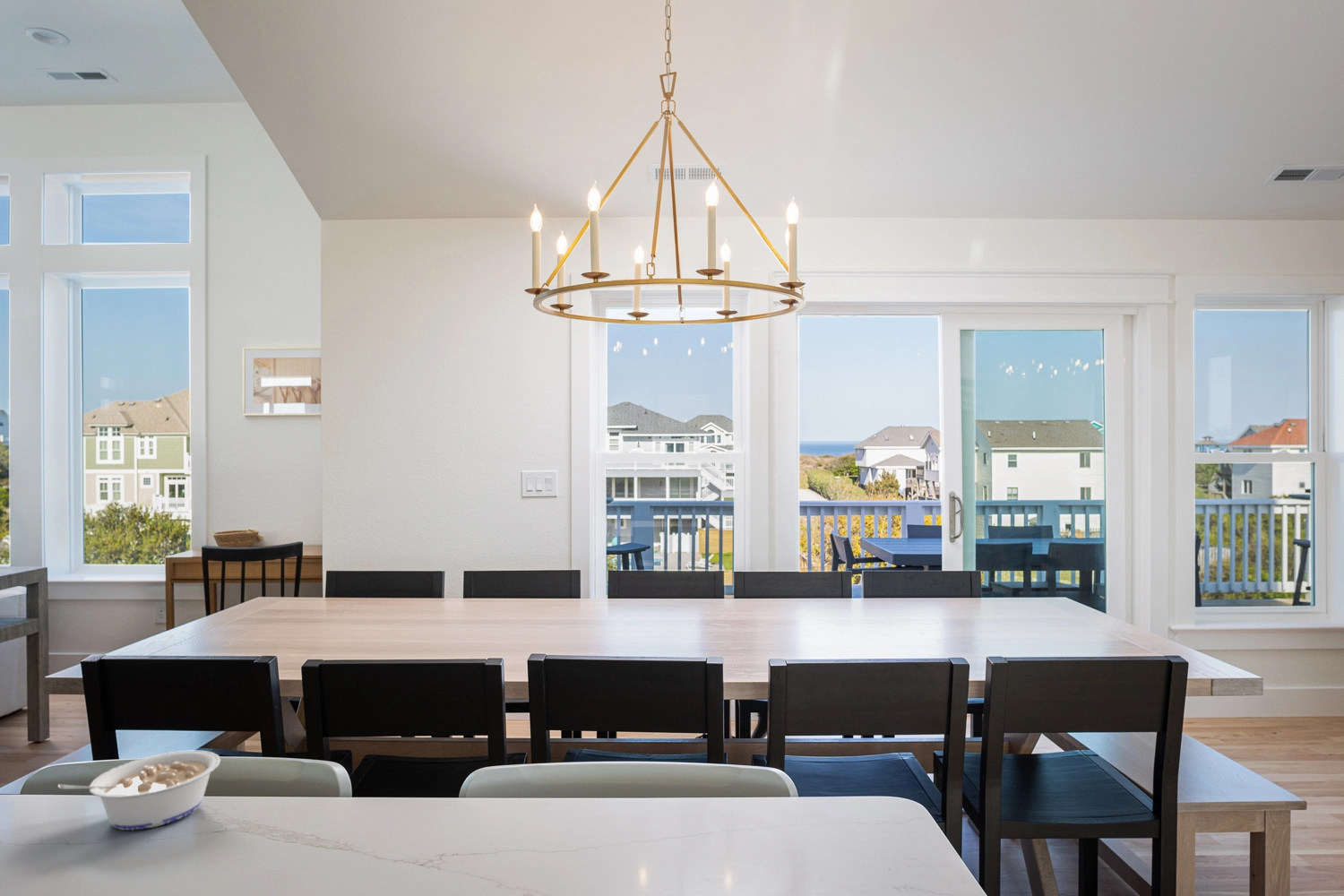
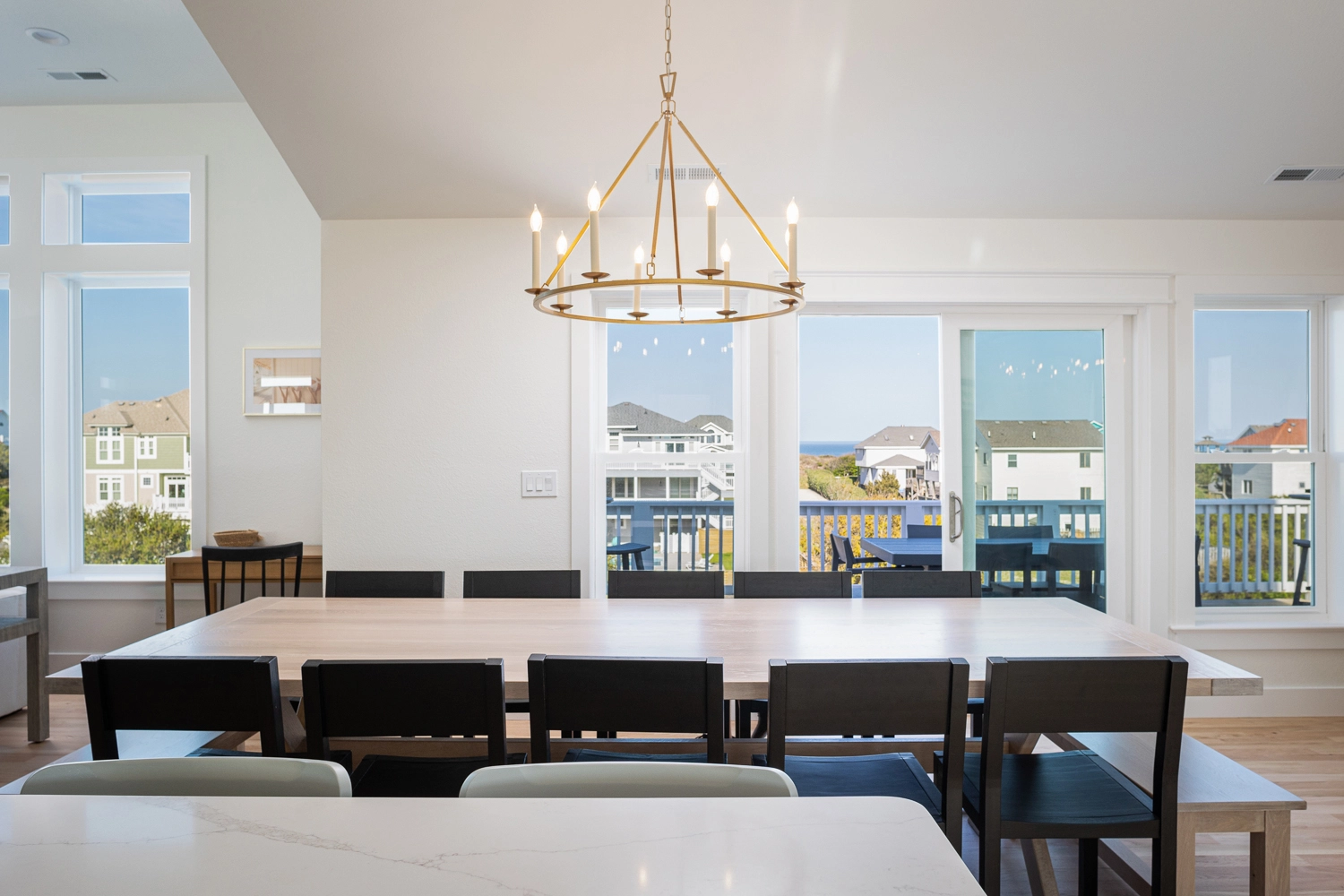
- legume (153, 789)
